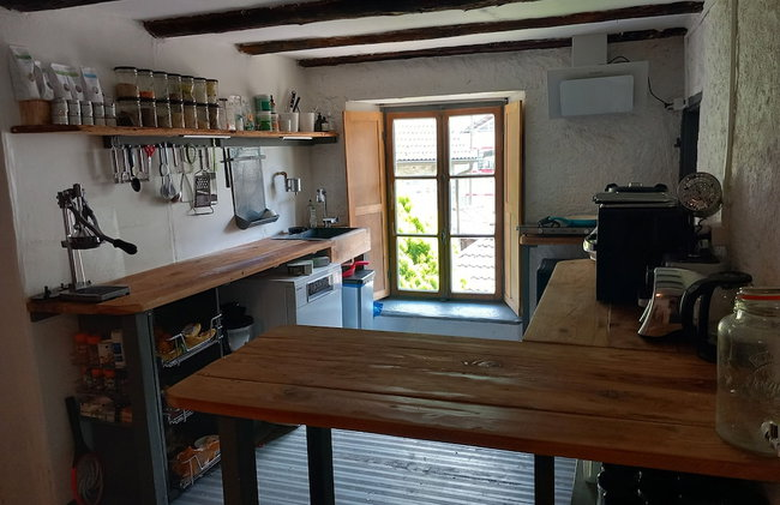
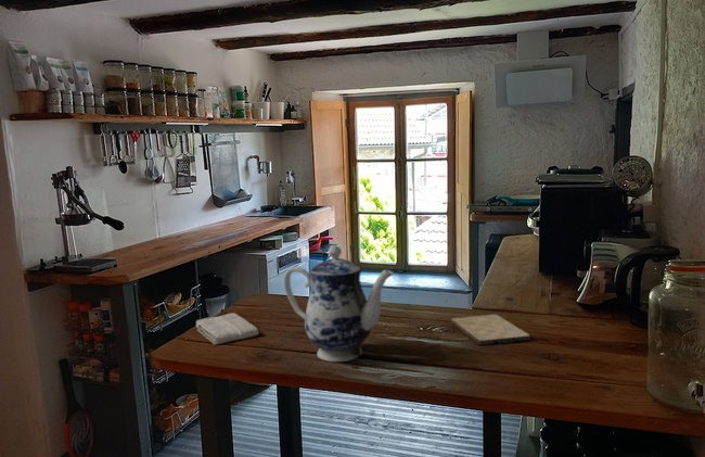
+ washcloth (226, 327)
+ cutting board (488, 328)
+ teapot (336, 300)
